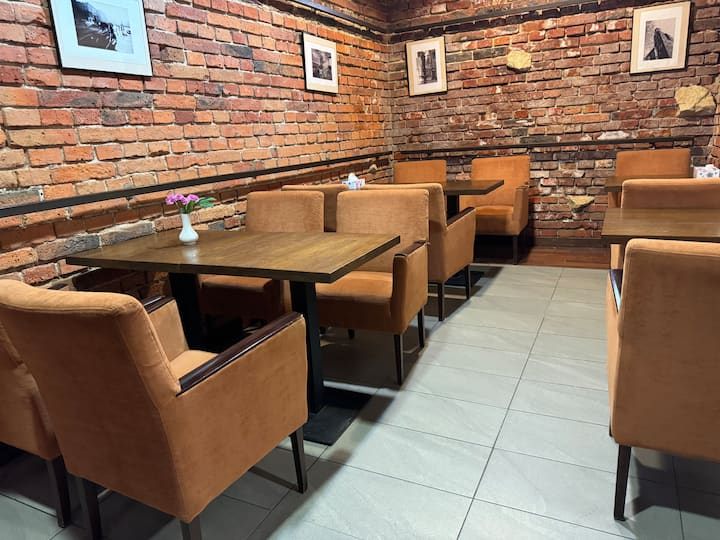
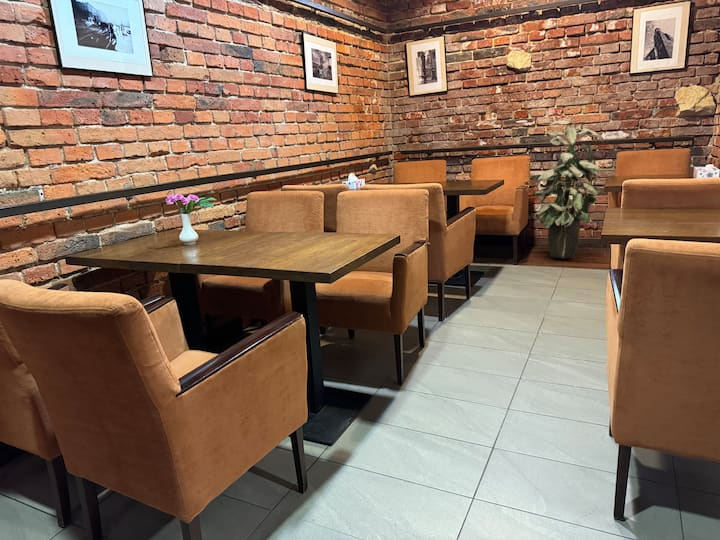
+ indoor plant (563, 191)
